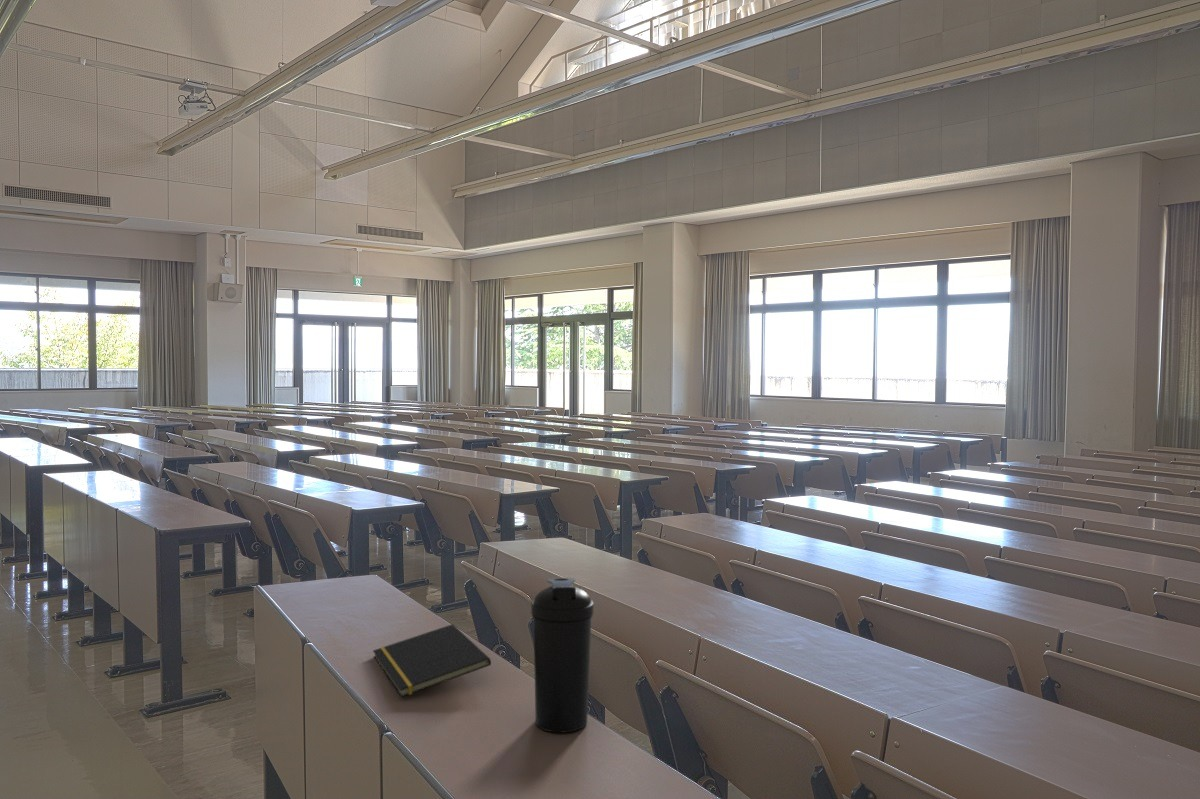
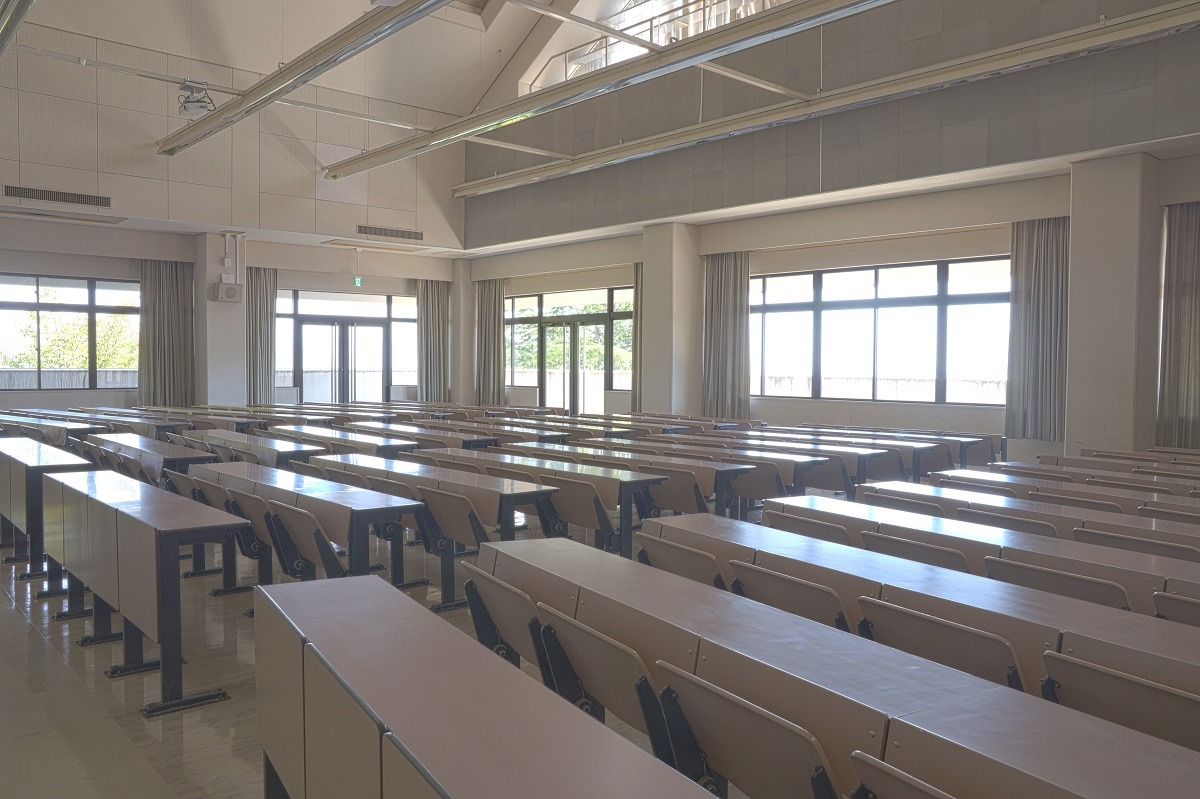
- notepad (429, 657)
- water bottle (562, 652)
